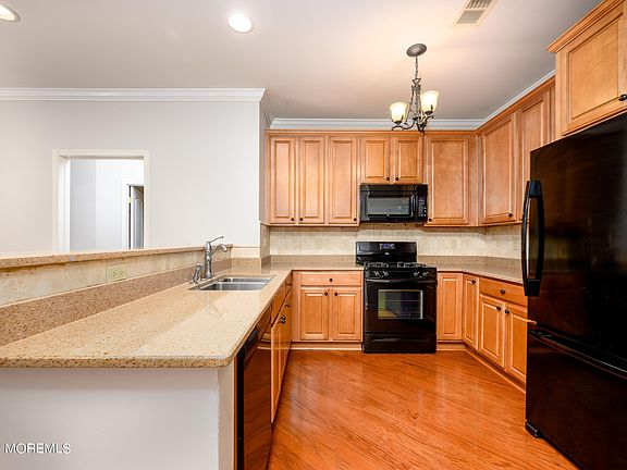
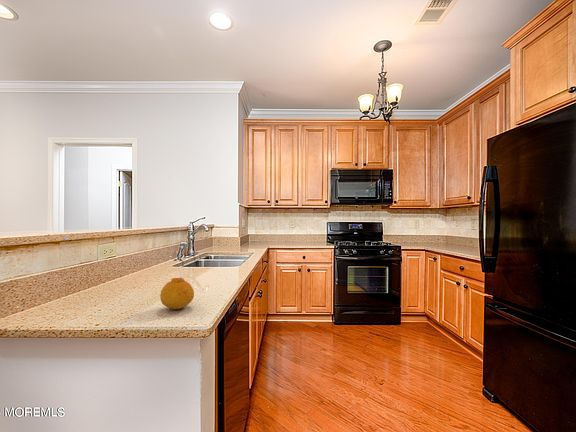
+ fruit (177, 292)
